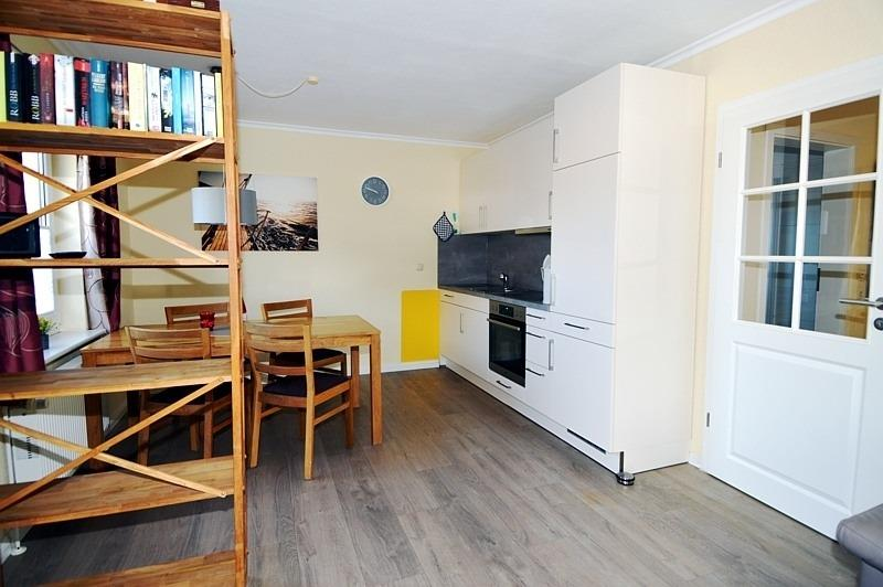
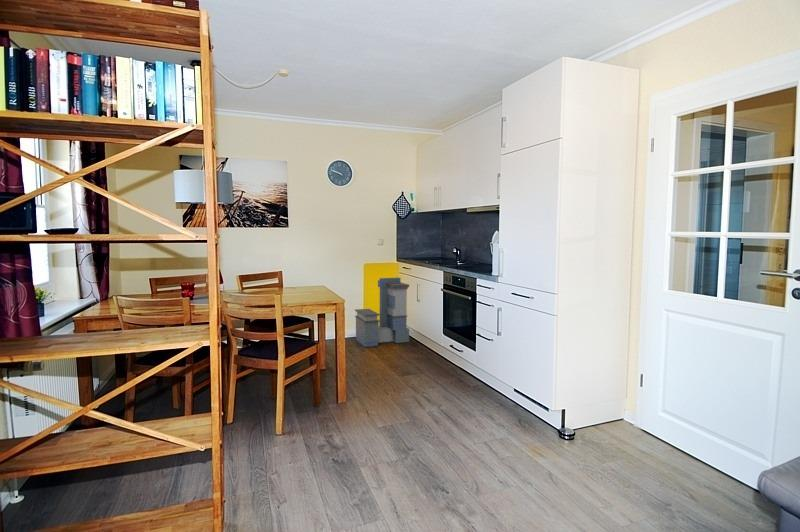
+ storage bin (381, 309)
